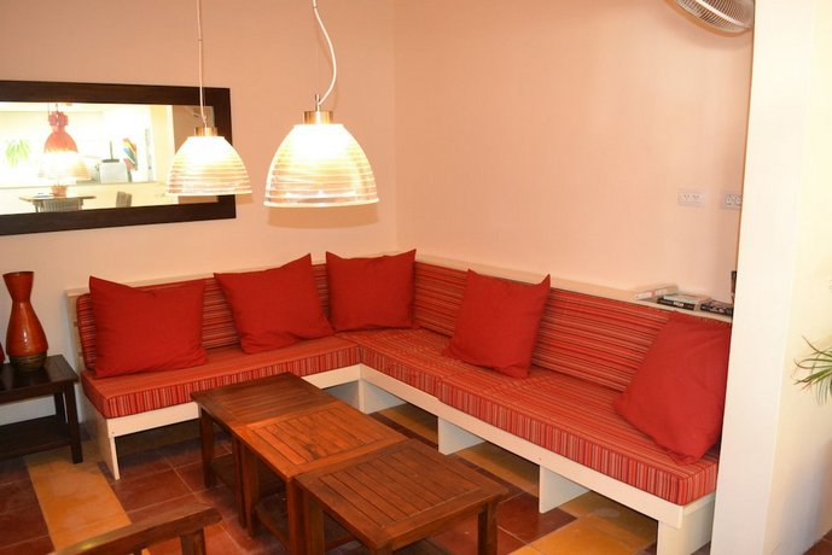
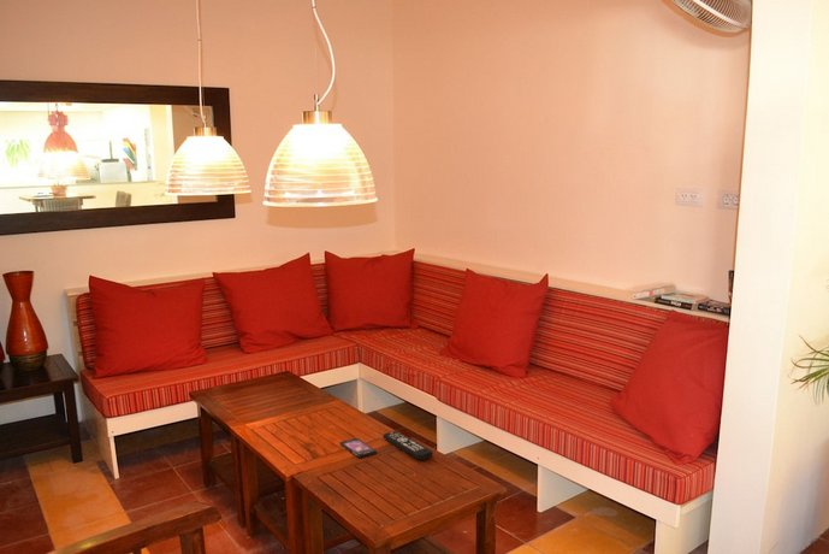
+ smartphone (357, 447)
+ remote control (407, 444)
